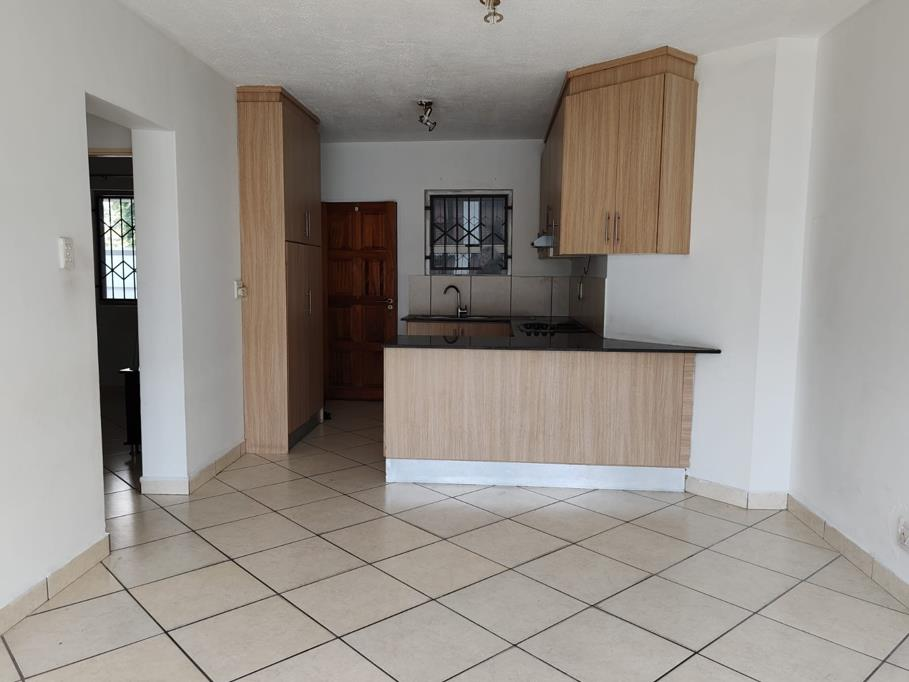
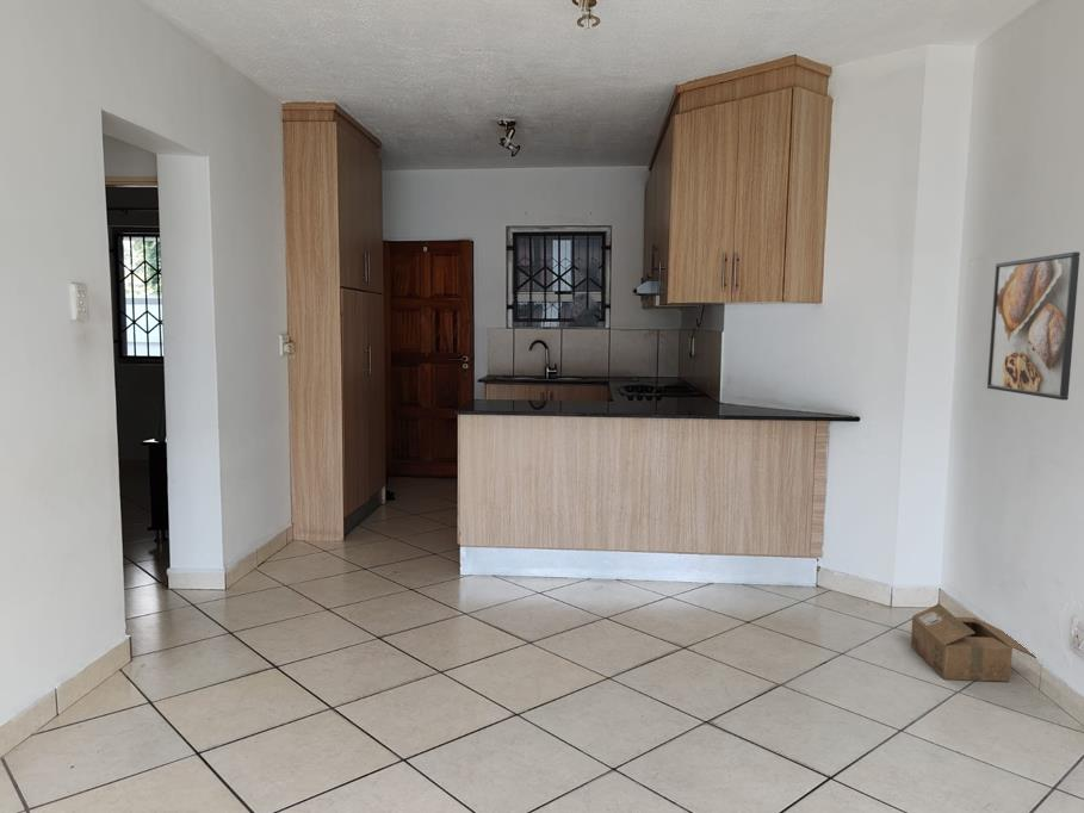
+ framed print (1028, 327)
+ cardboard box (973, 640)
